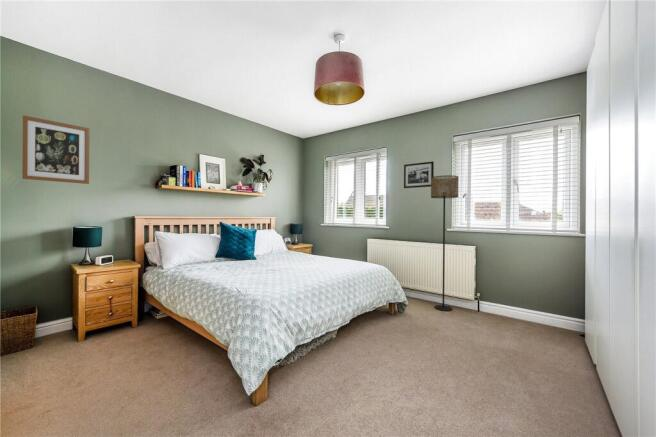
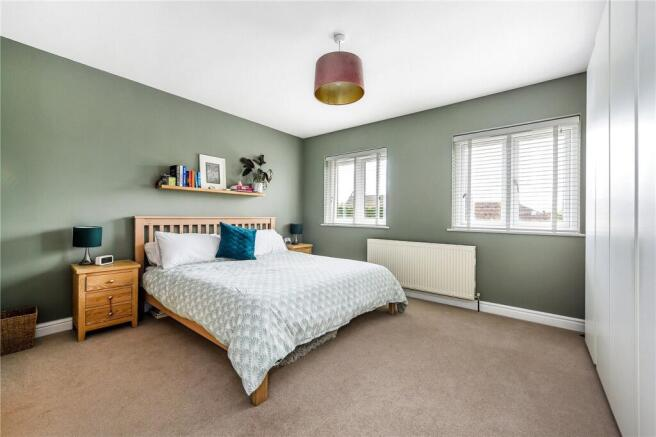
- picture frame (418, 175)
- wall art (58, 151)
- floor lamp (443, 242)
